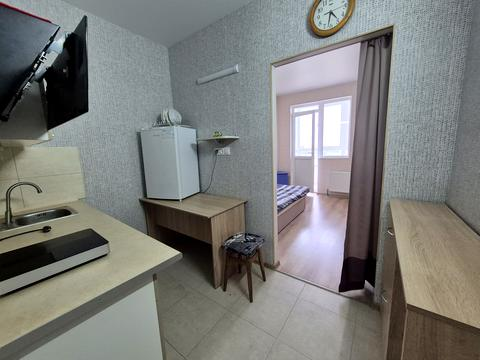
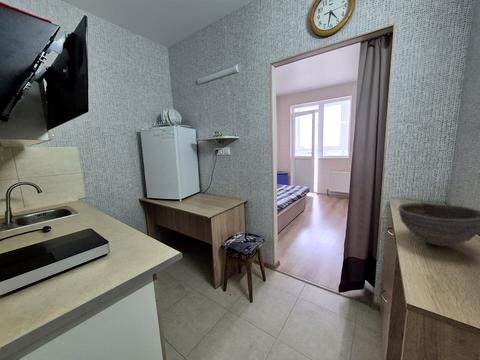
+ bowl (435, 225)
